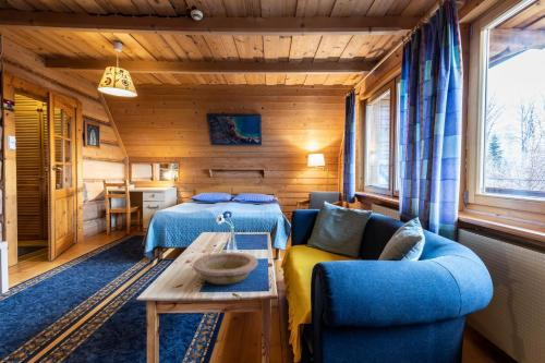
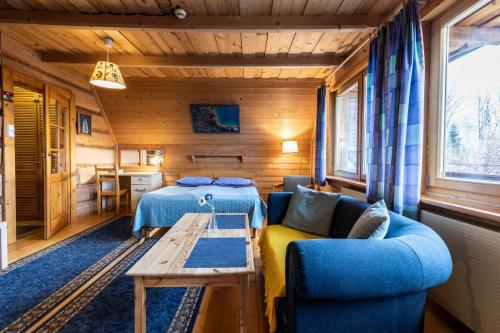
- bowl (226, 268)
